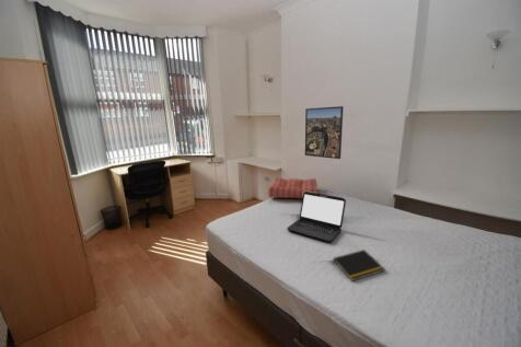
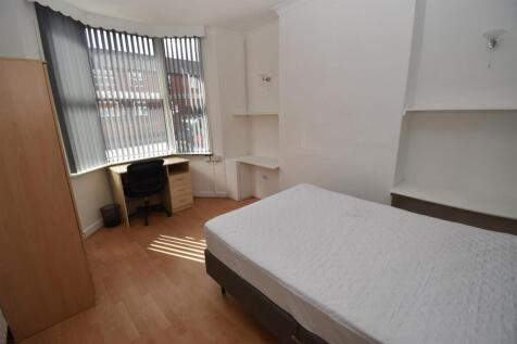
- notepad (358, 264)
- seat cushion (293, 187)
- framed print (322, 132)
- laptop (315, 215)
